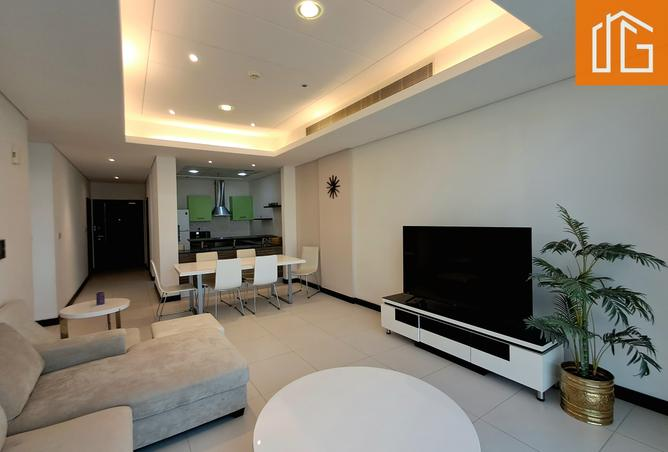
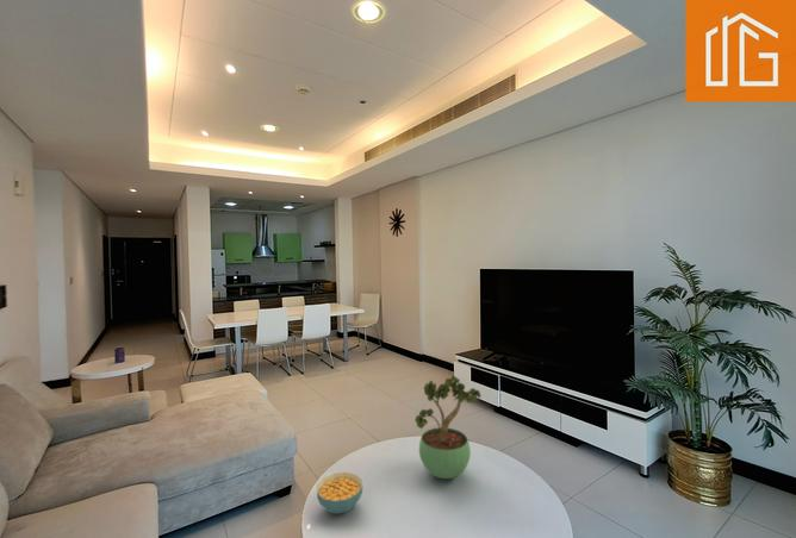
+ cereal bowl (340, 496)
+ potted plant (447, 424)
